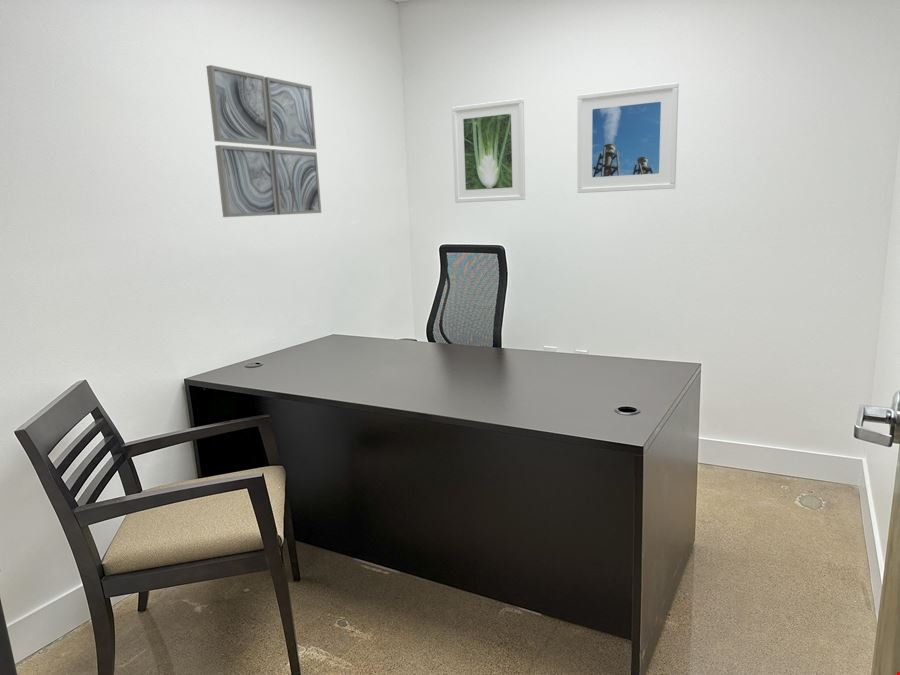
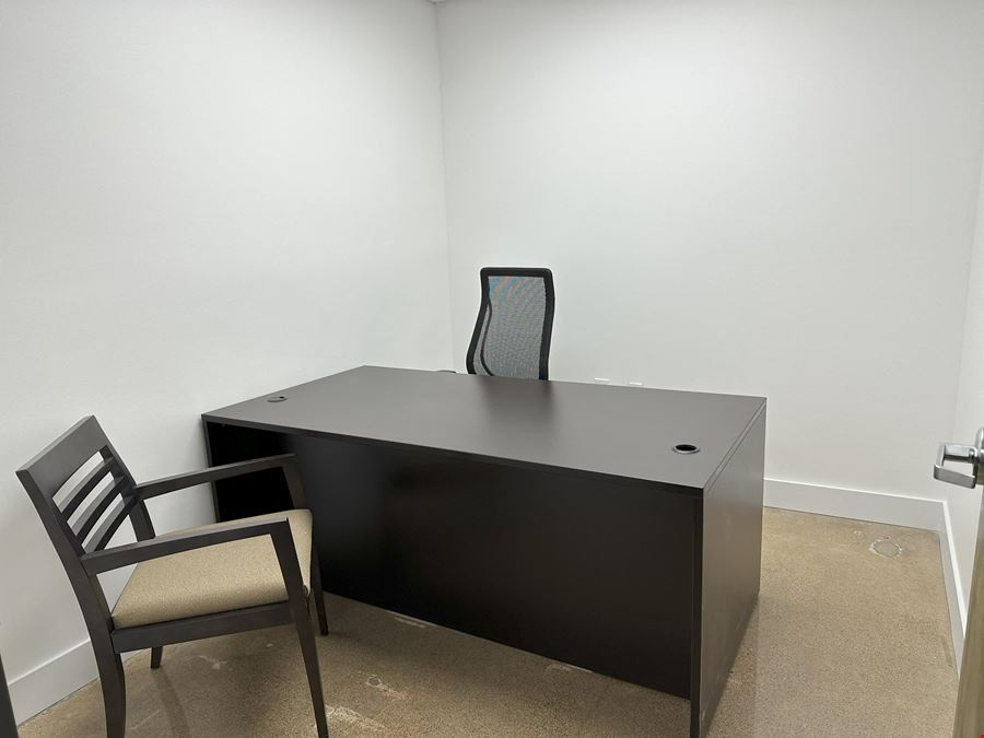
- wall art (270, 145)
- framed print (625, 140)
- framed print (488, 152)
